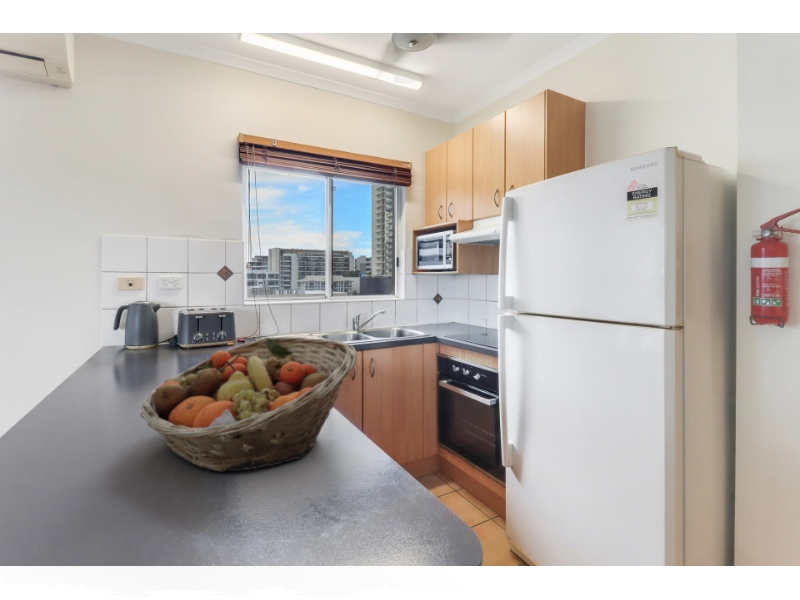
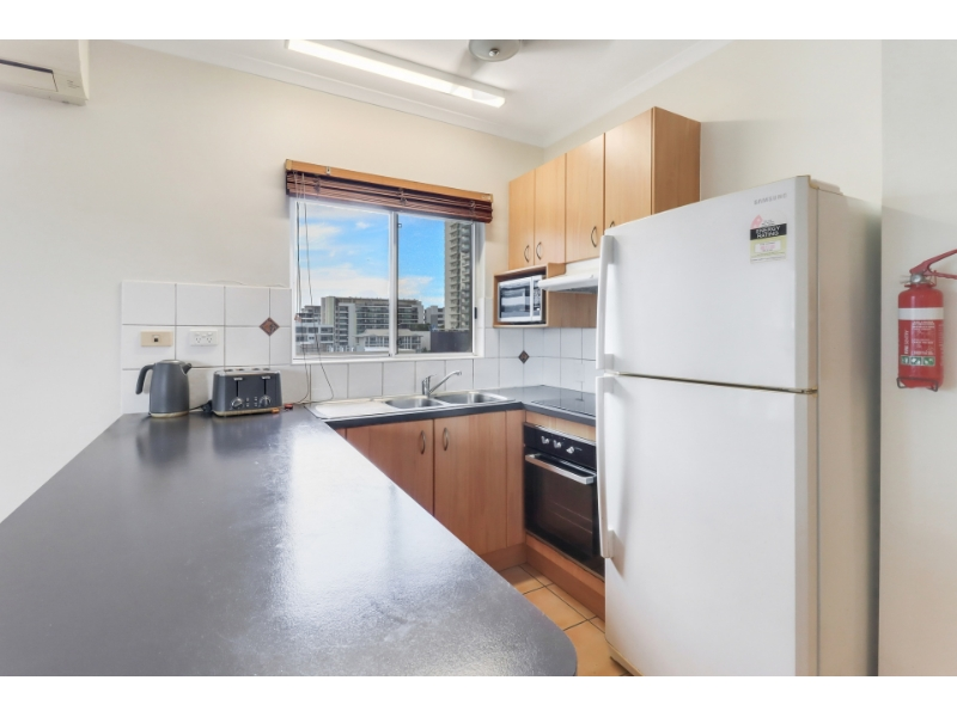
- fruit basket (254, 391)
